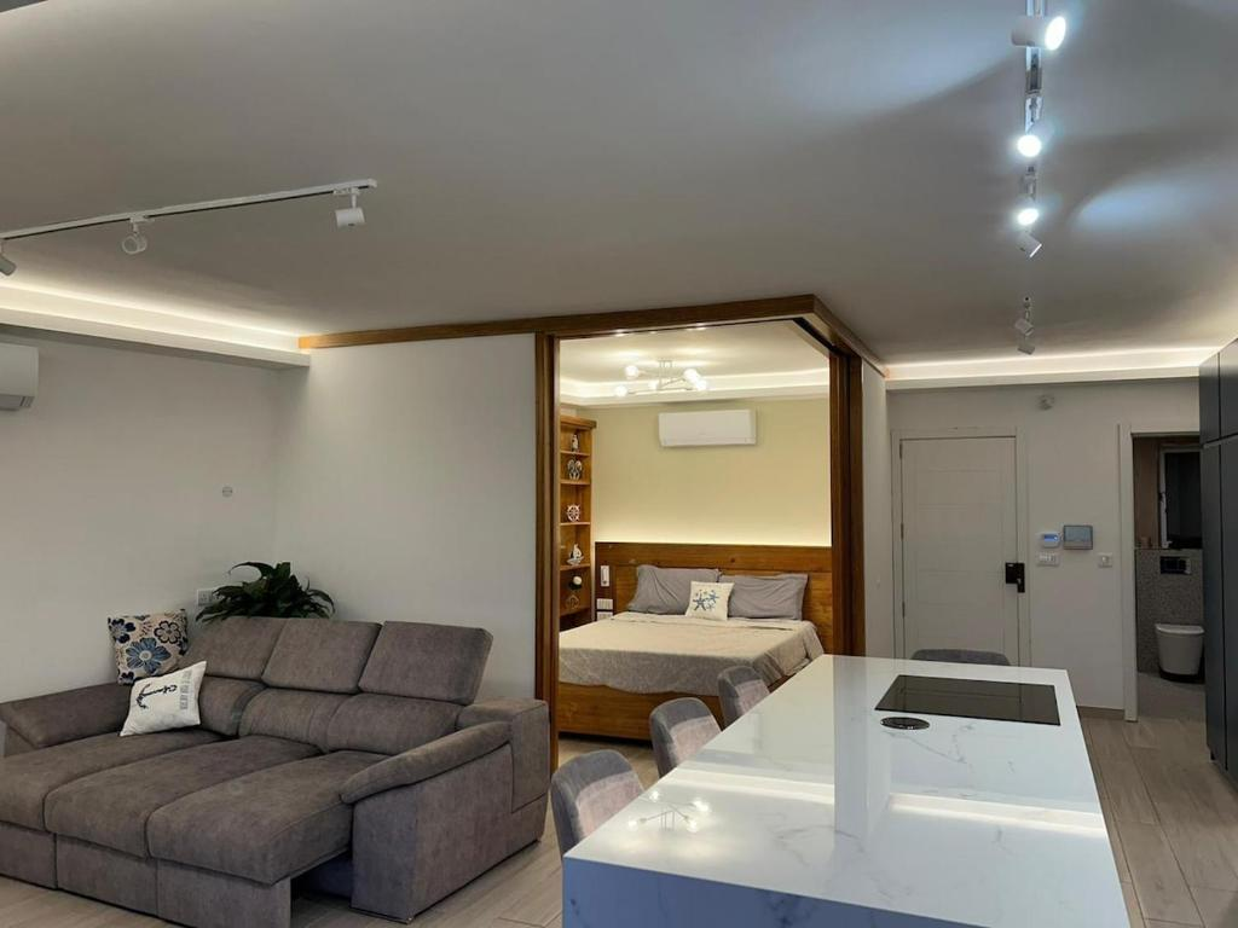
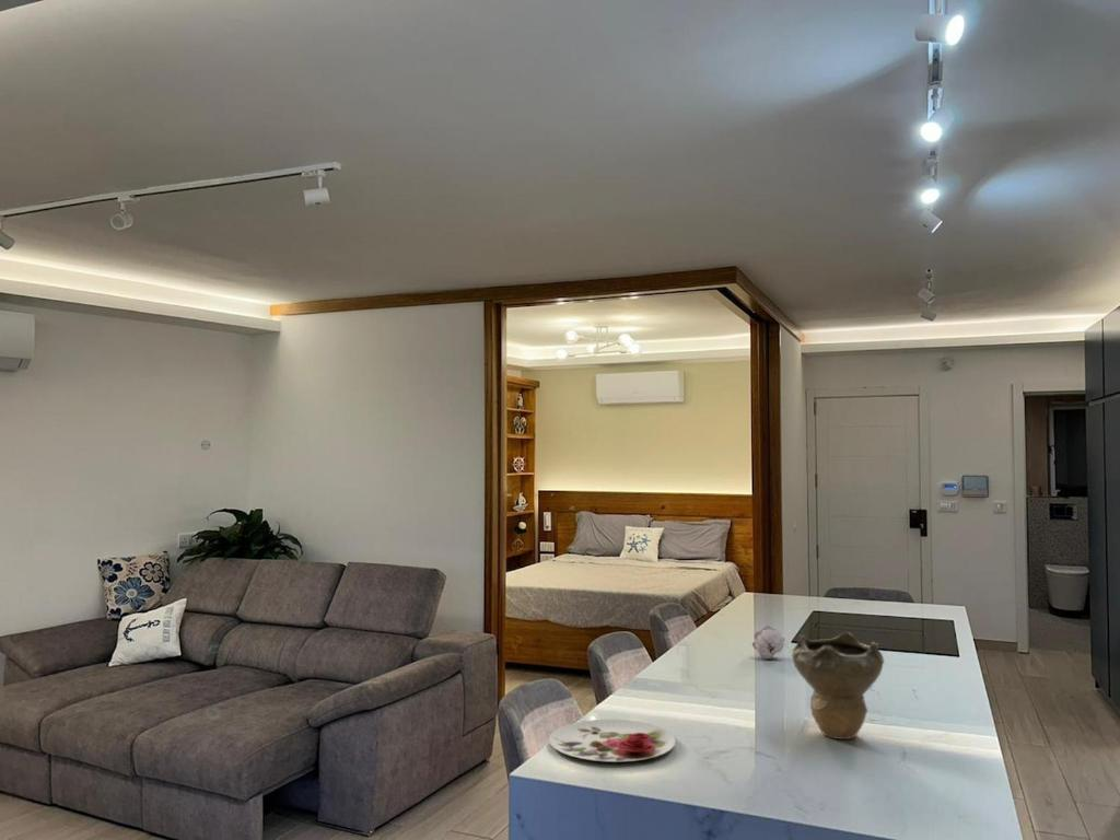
+ flower (769, 641)
+ plate (611, 737)
+ decorative bowl (837, 686)
